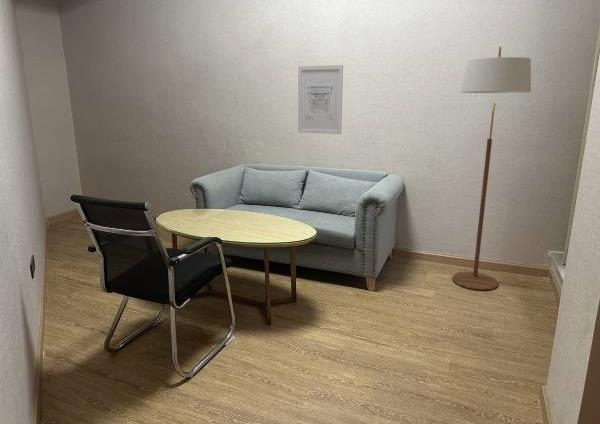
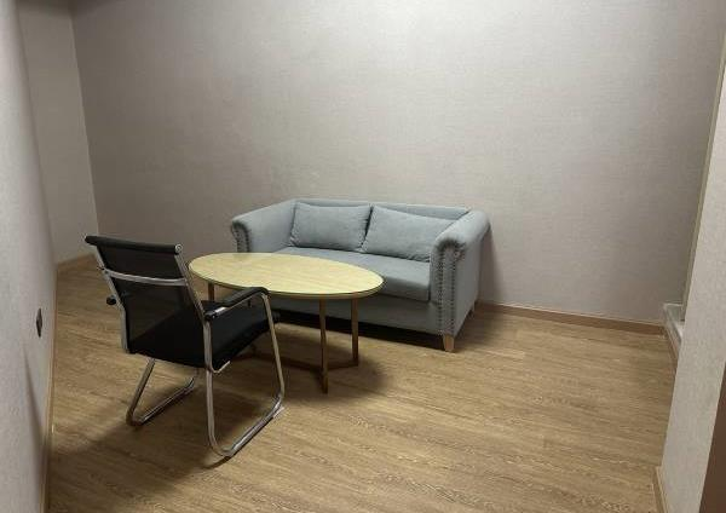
- wall art (319, 100)
- floor lamp (486, 170)
